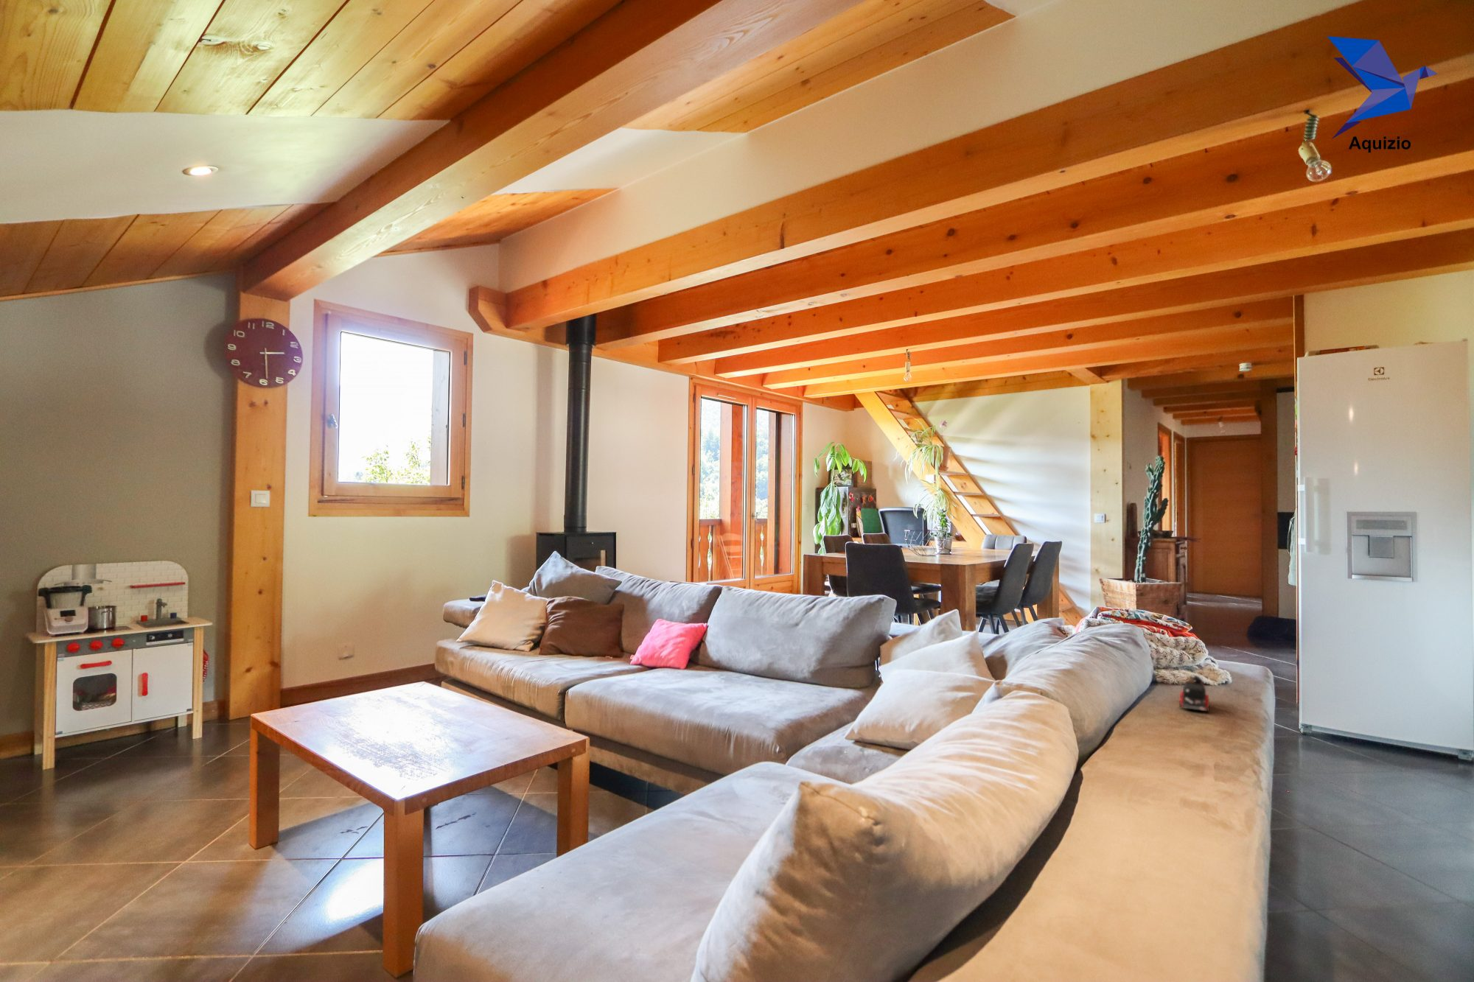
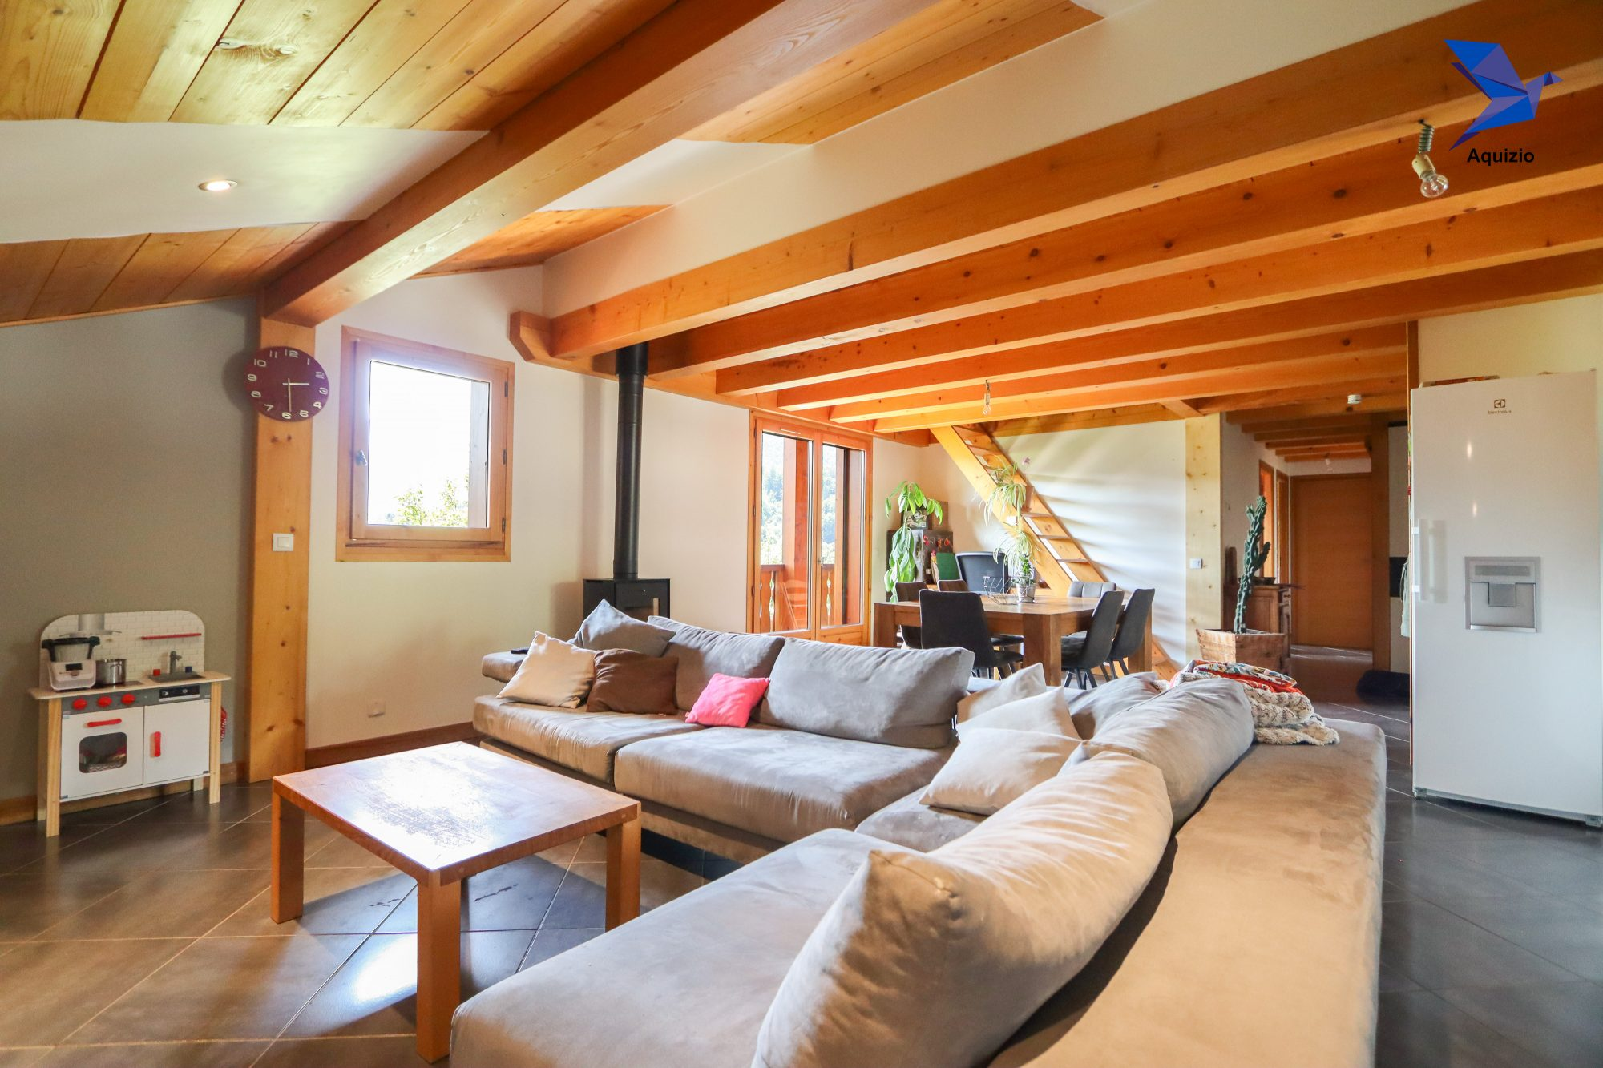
- minivan (1193, 692)
